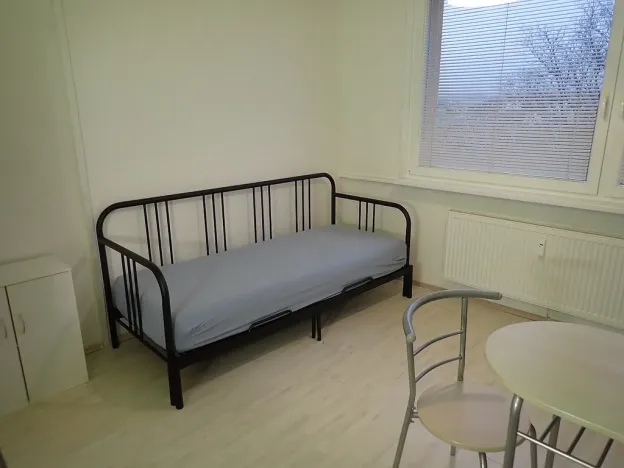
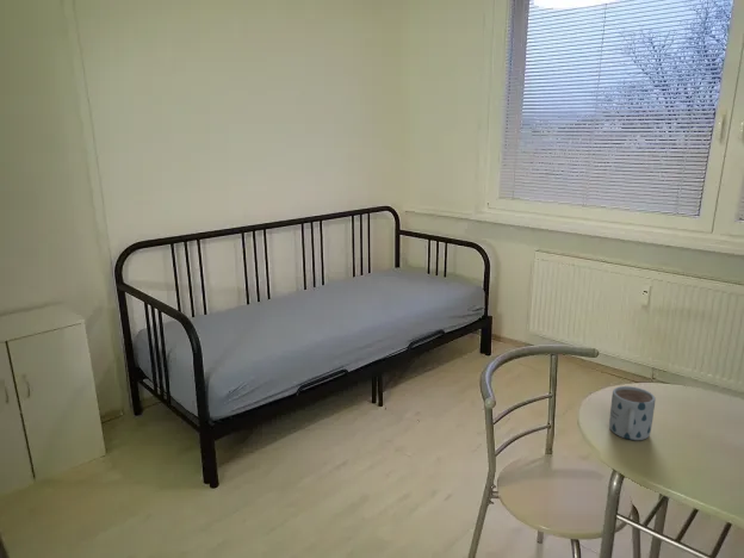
+ mug (631, 416)
